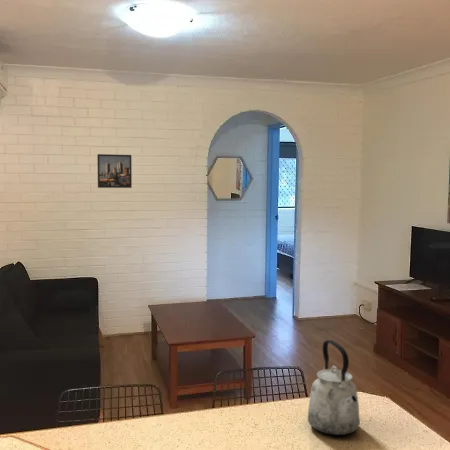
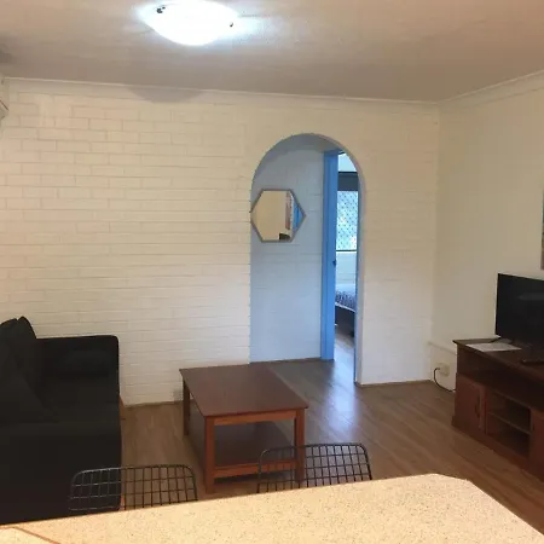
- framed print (114, 171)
- kettle (338, 389)
